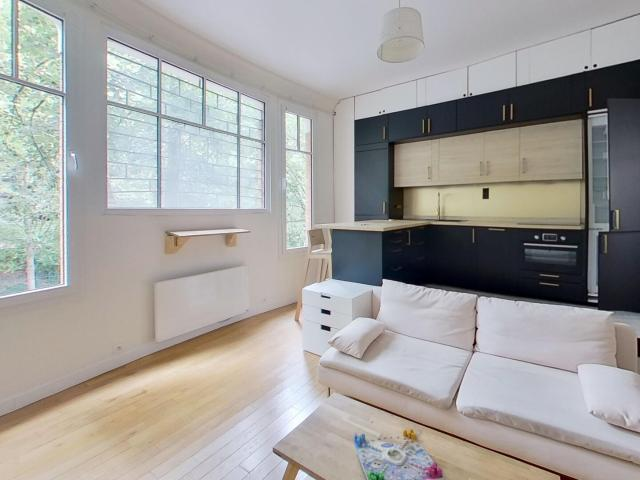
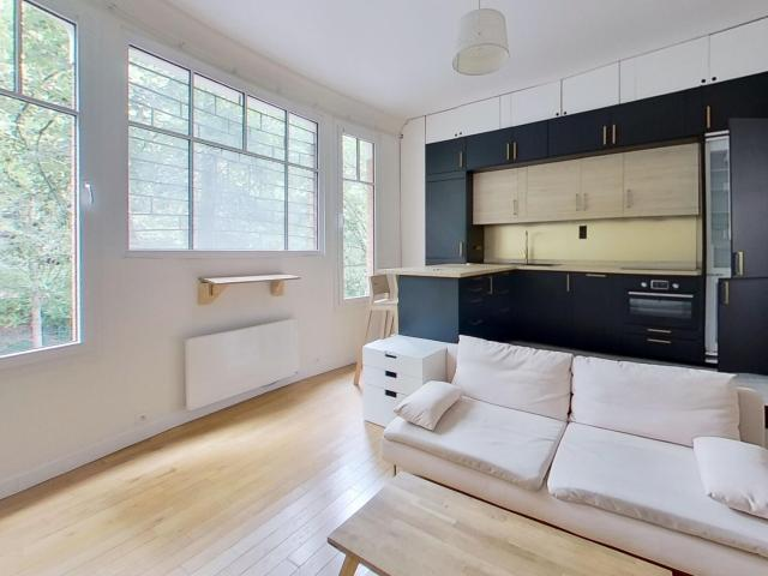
- board game (394, 454)
